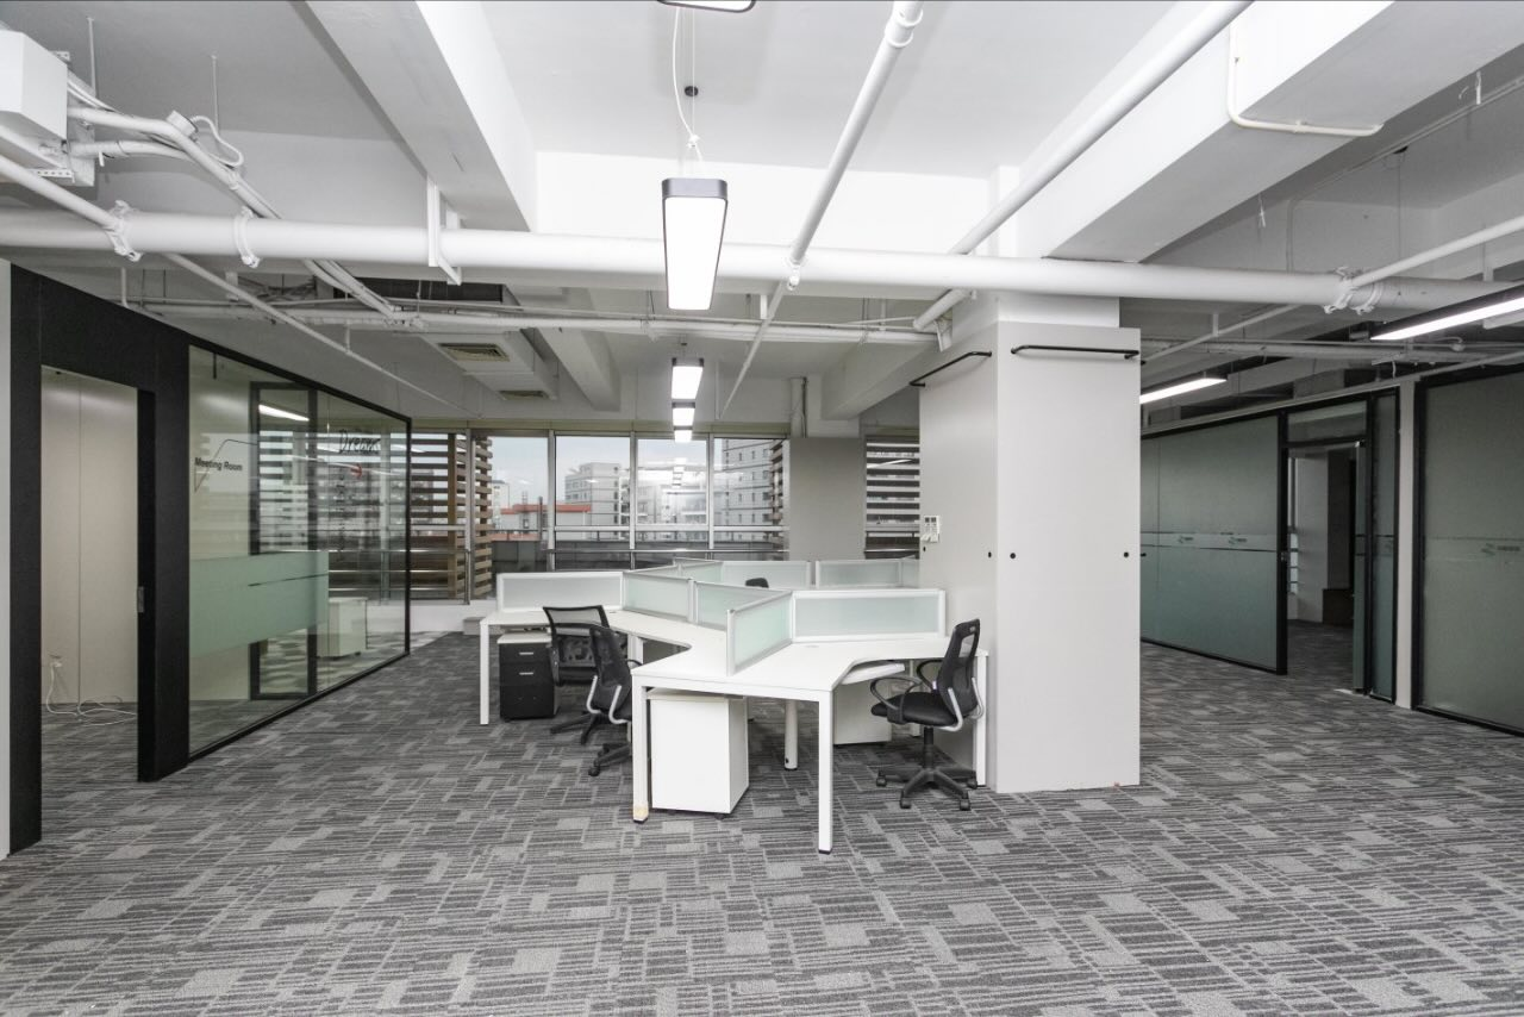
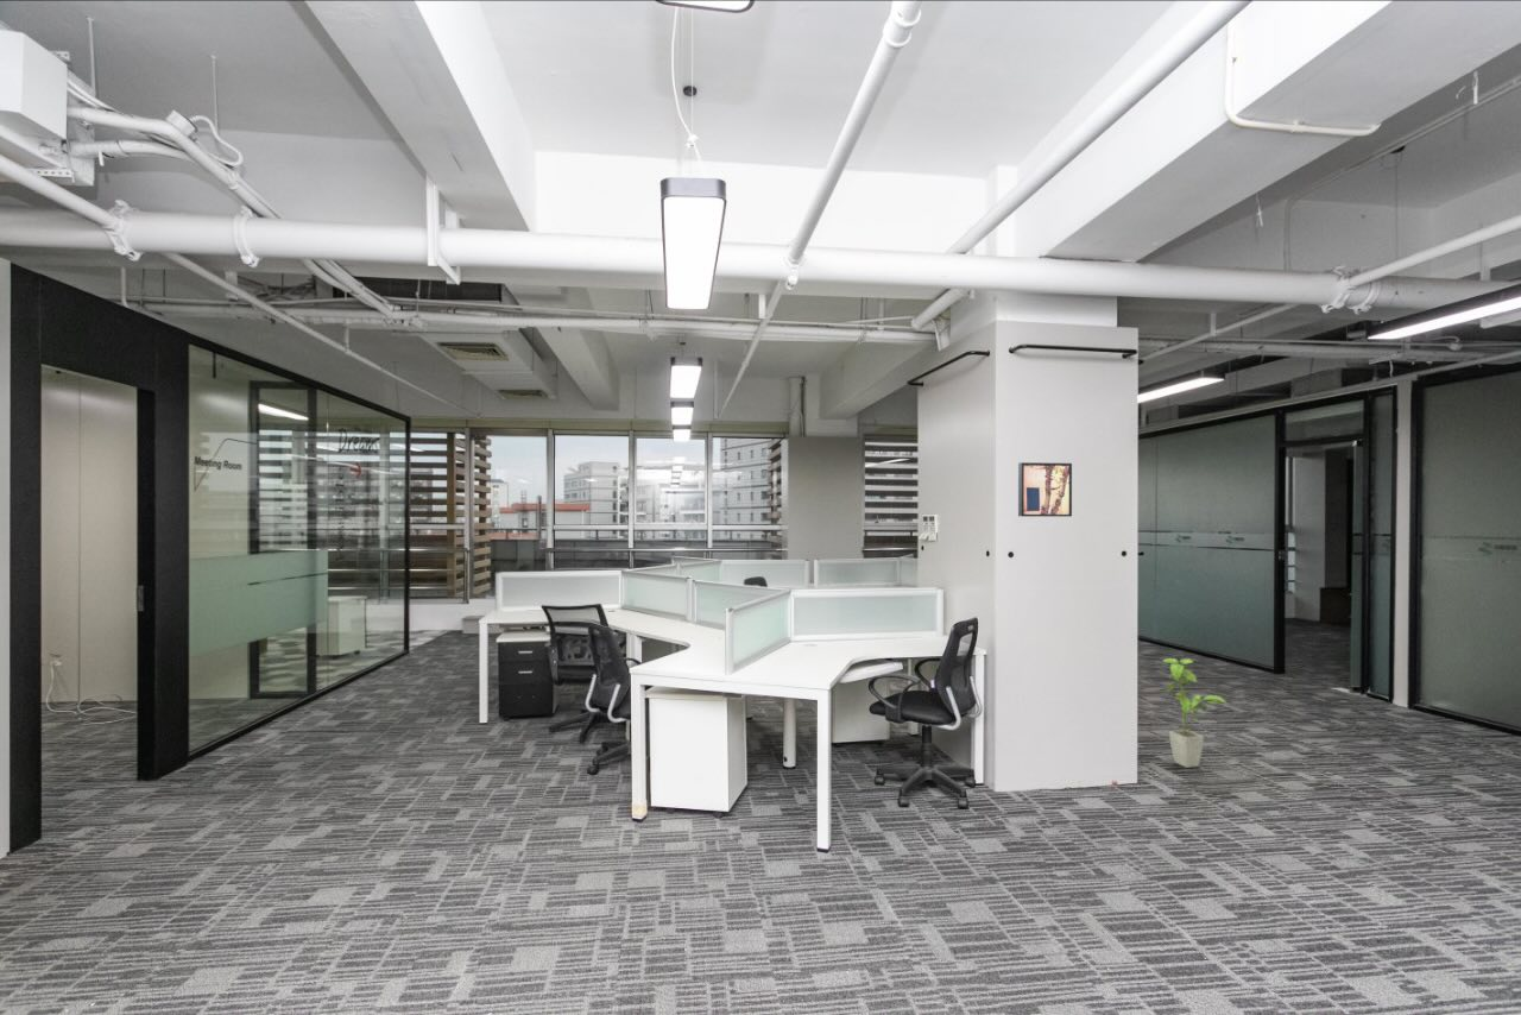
+ house plant (1187, 712)
+ wall art (1044, 490)
